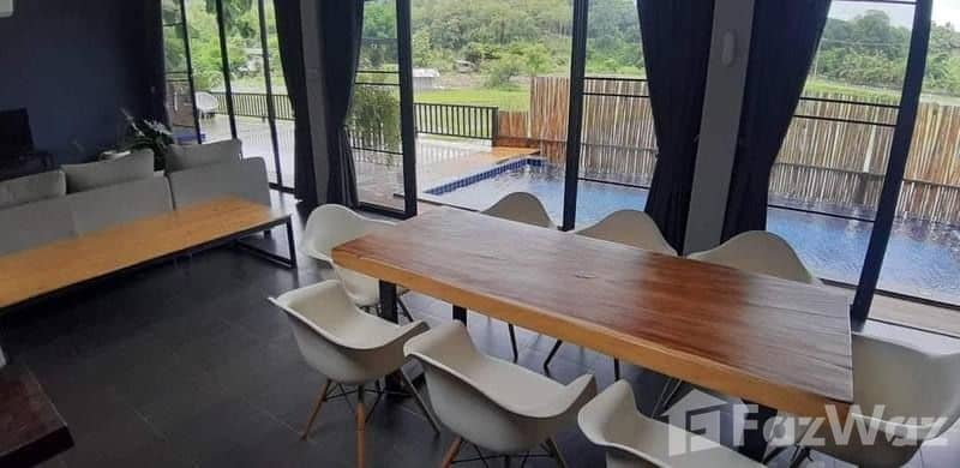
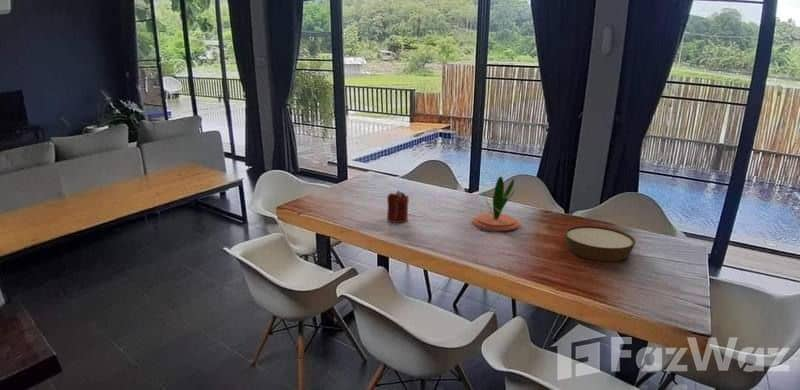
+ bowl (598, 243)
+ candle (397, 205)
+ plant (498, 198)
